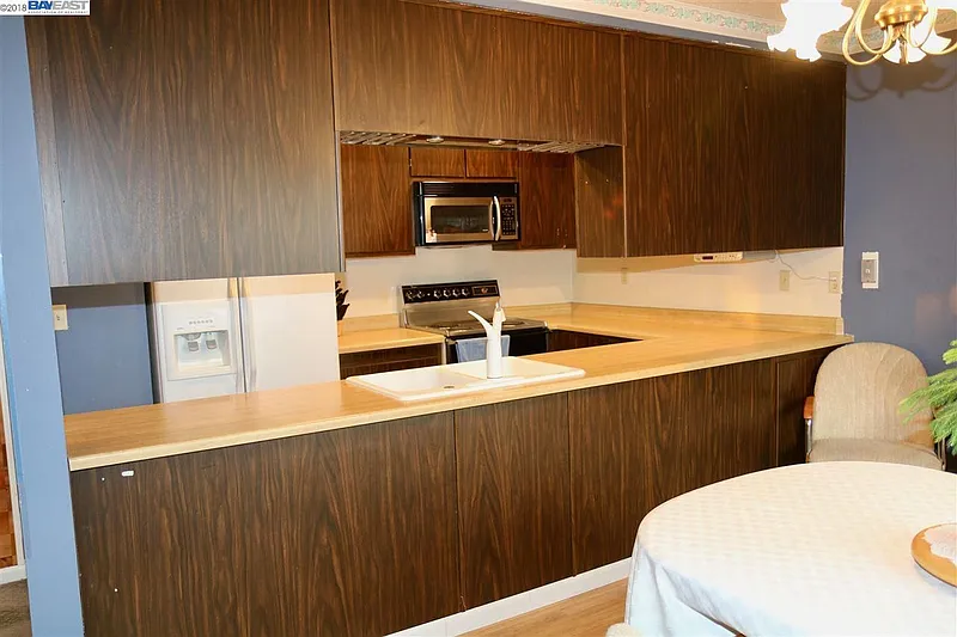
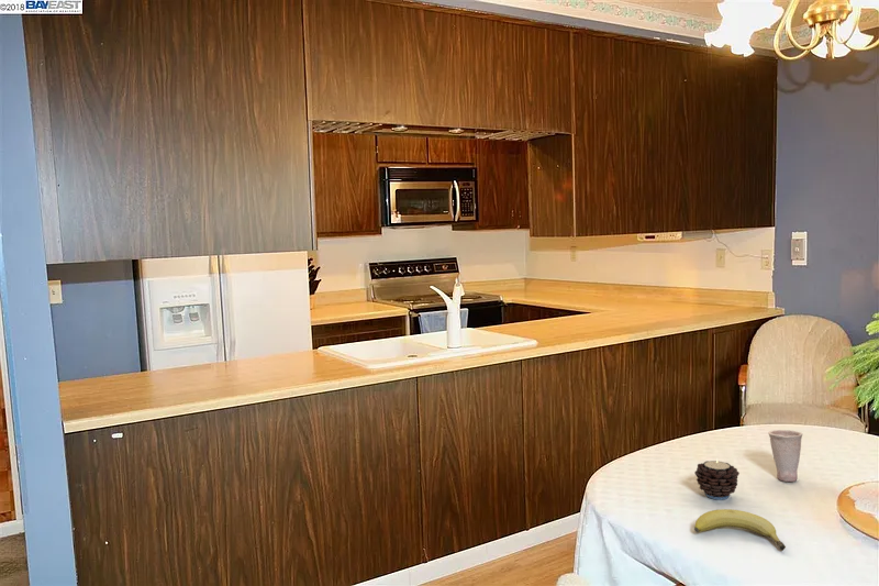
+ fruit (739, 526)
+ candle (716, 476)
+ cup (785, 454)
